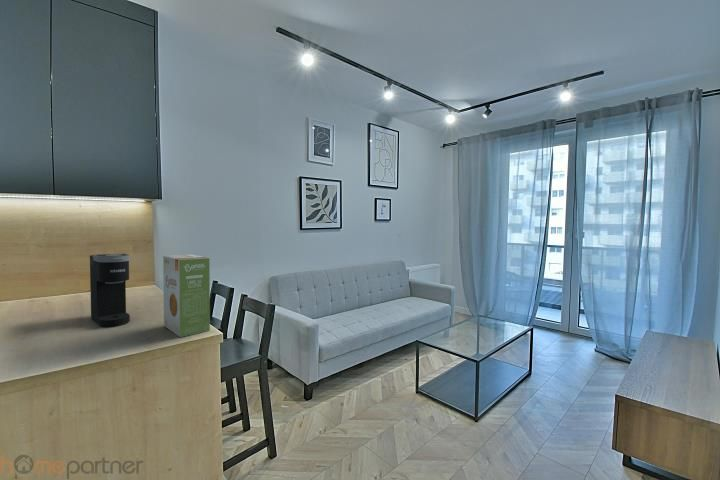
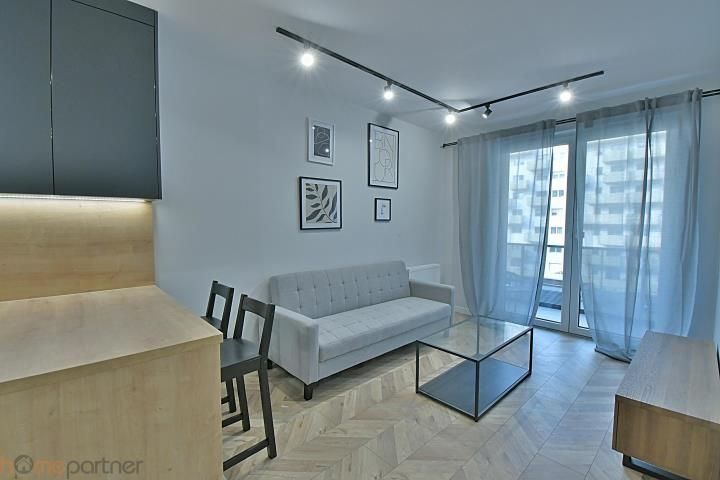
- coffee maker (109, 286)
- food box (186, 292)
